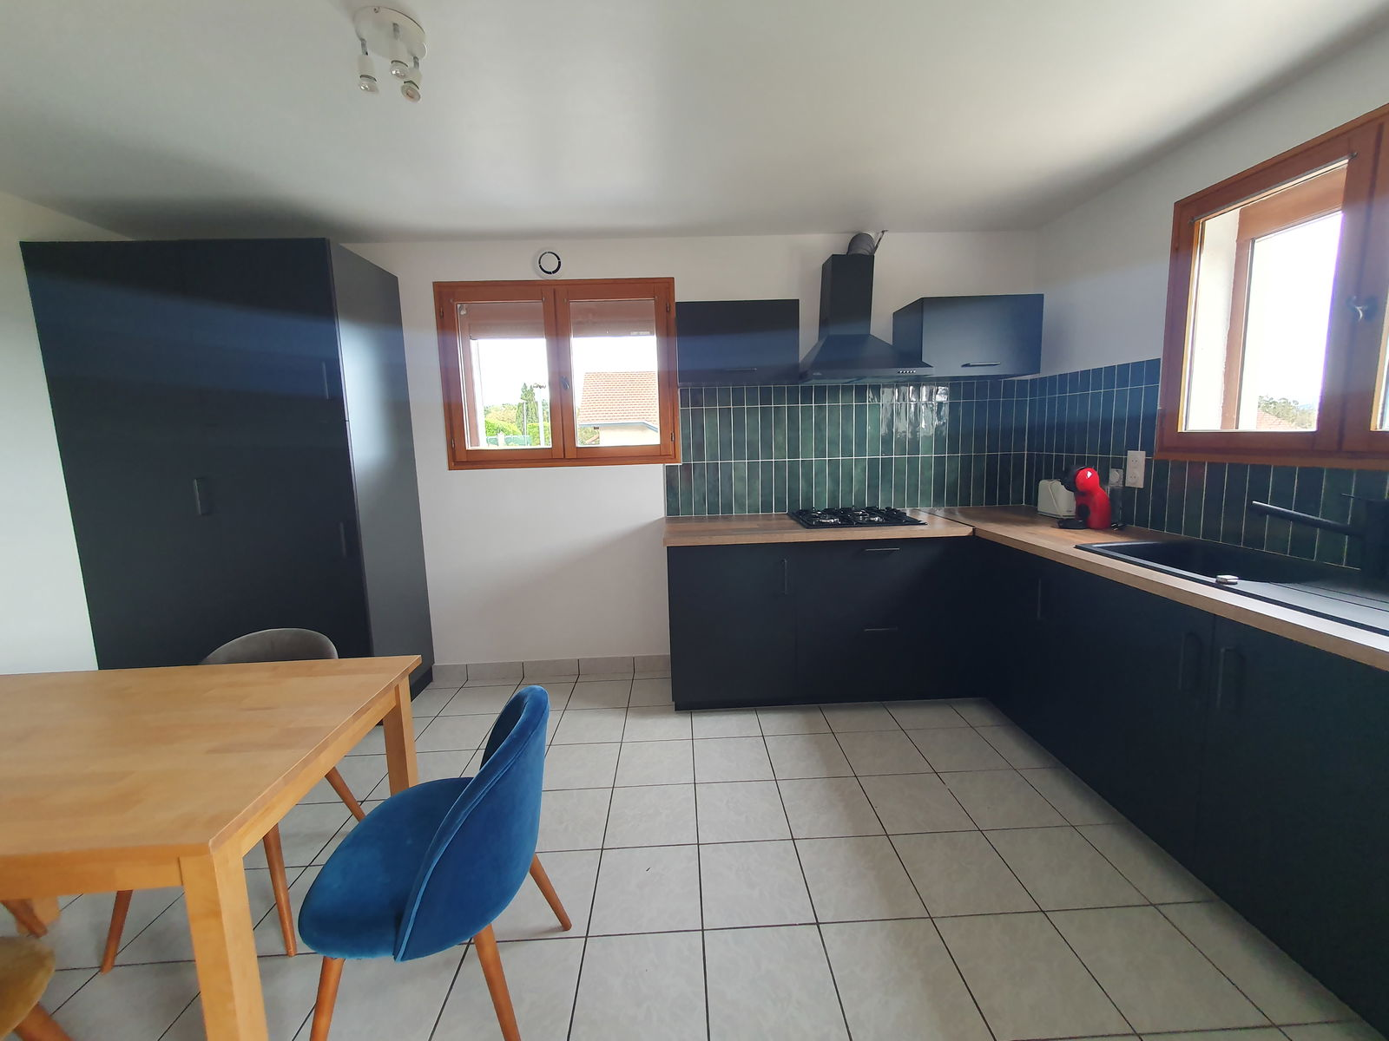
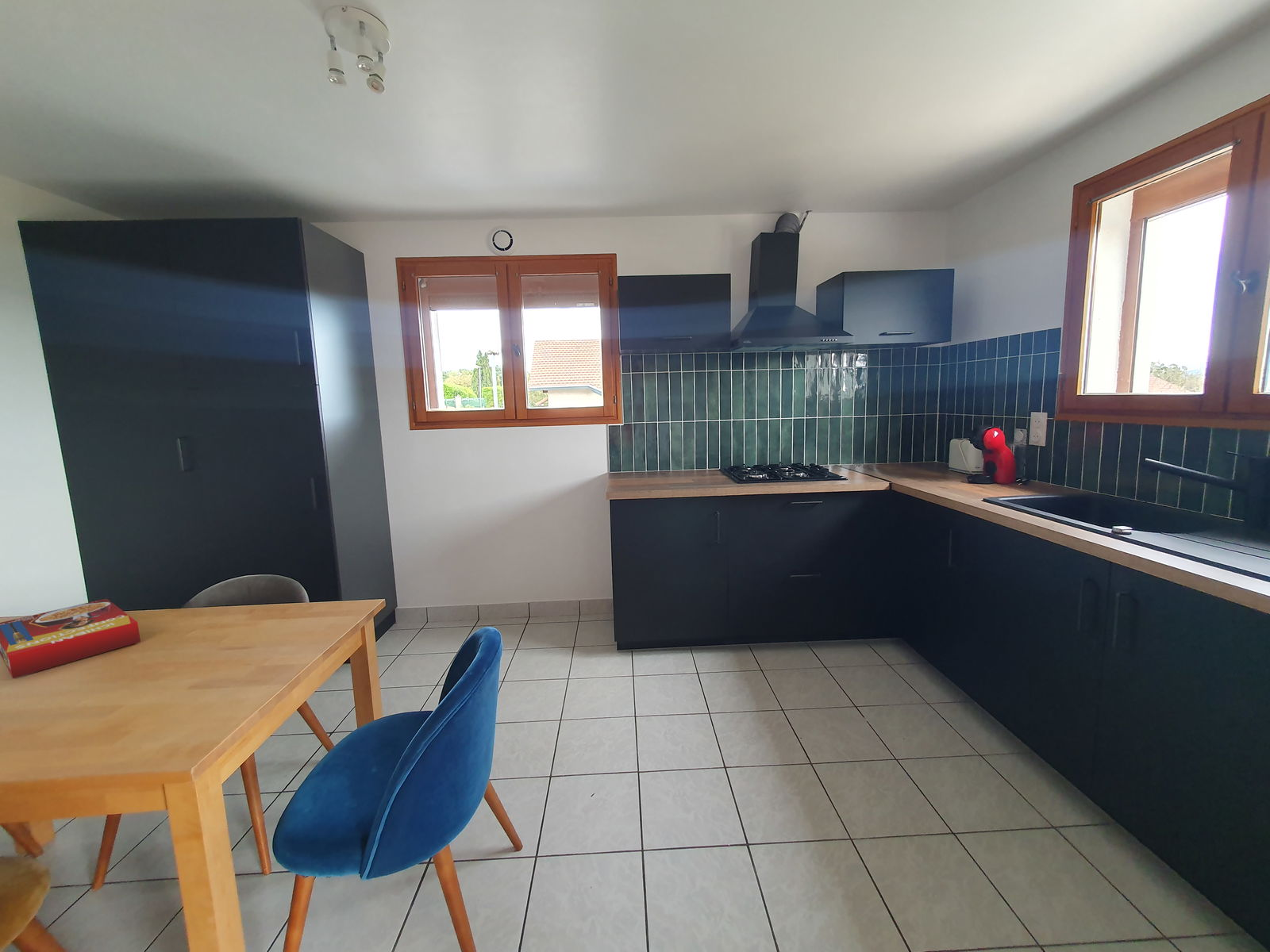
+ cereal box (66, 633)
